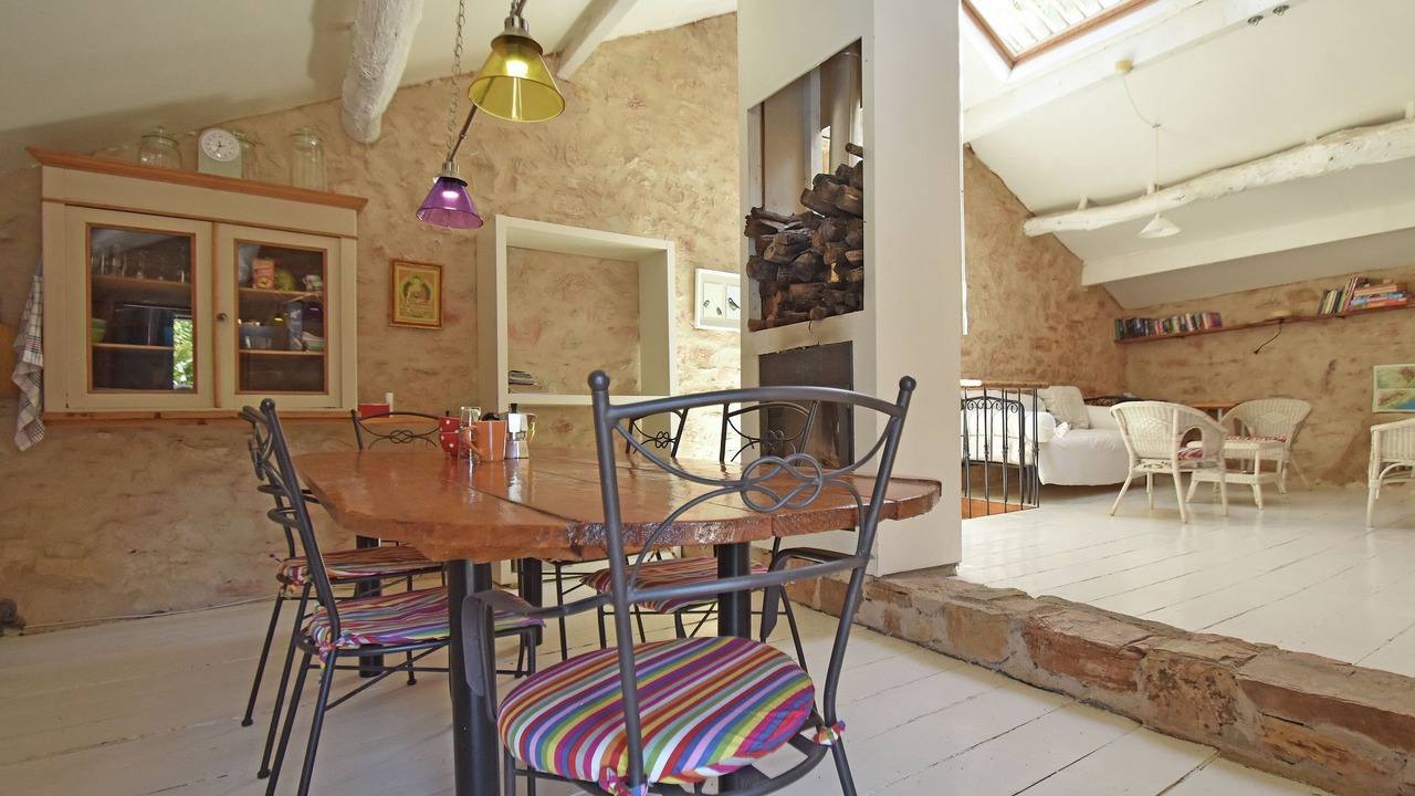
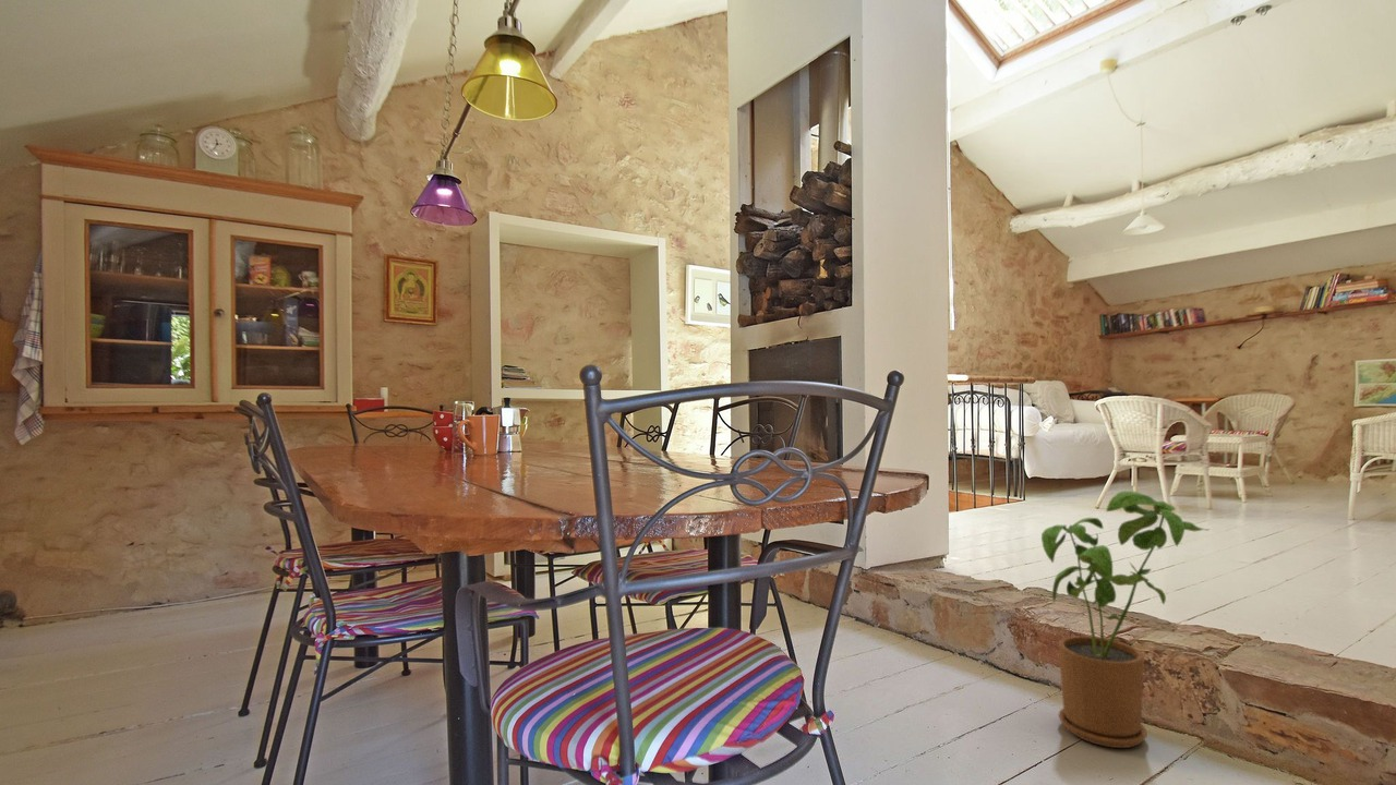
+ house plant (1102, 615)
